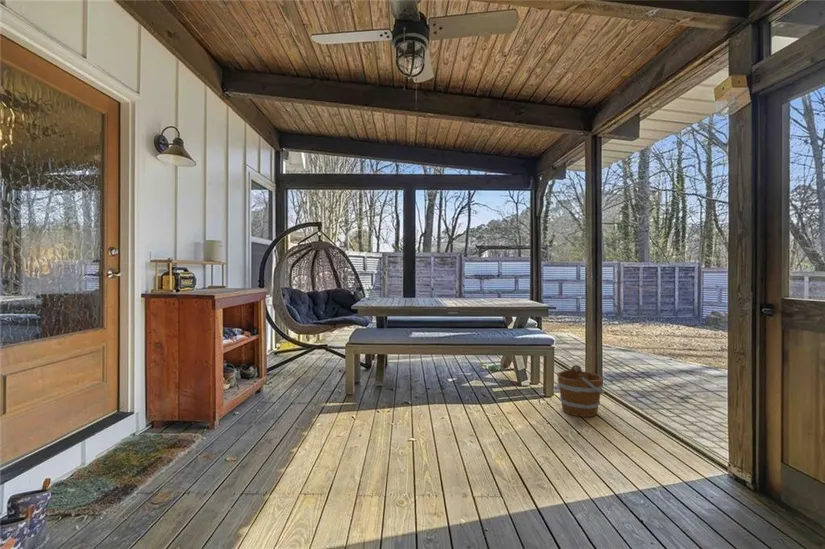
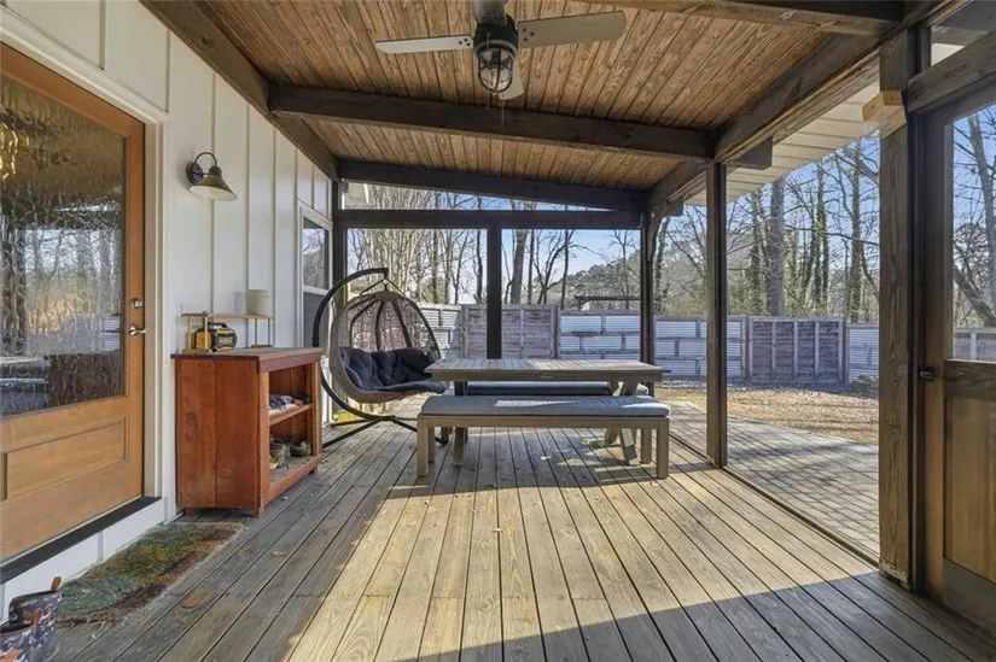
- bucket (580, 390)
